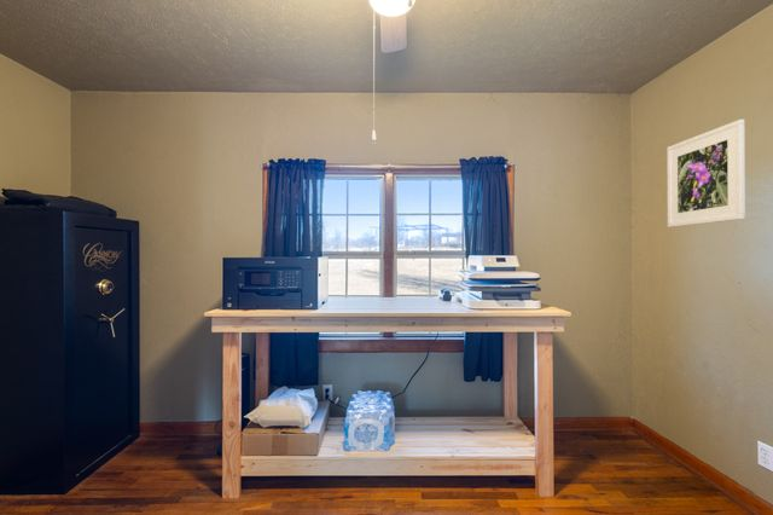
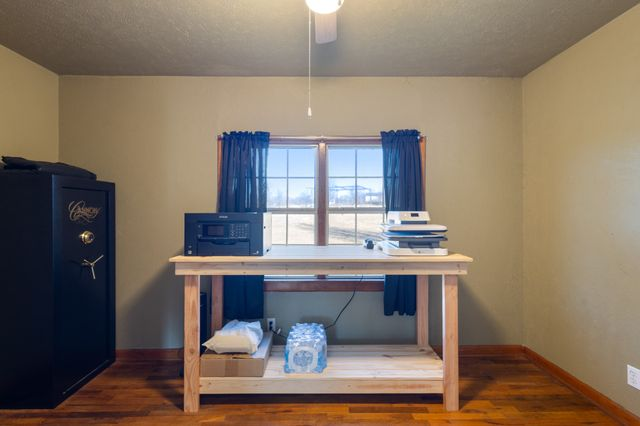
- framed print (702, 179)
